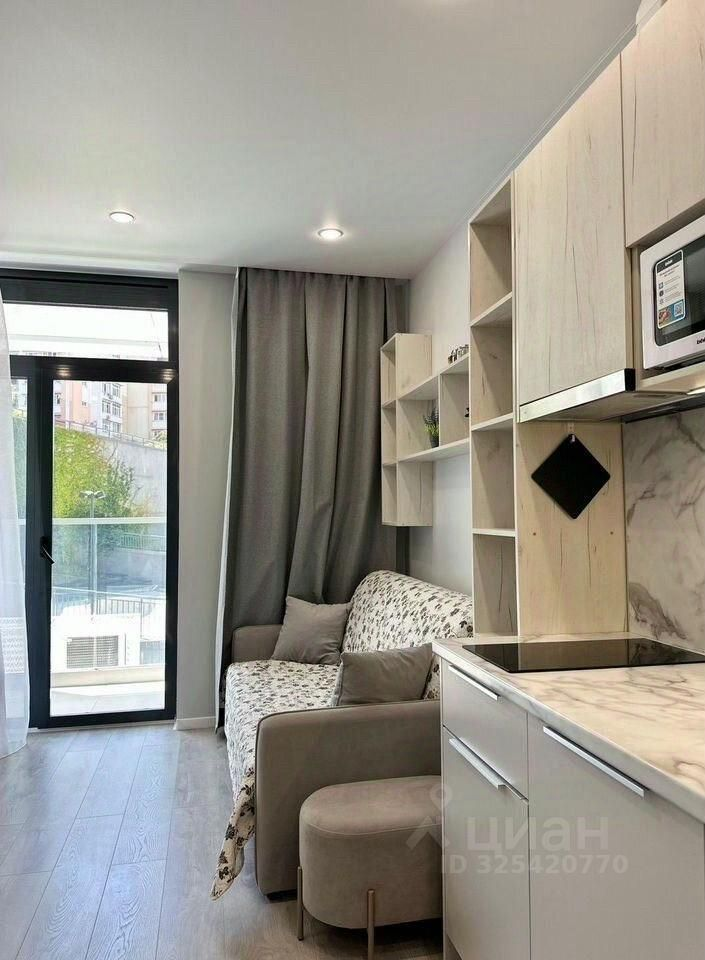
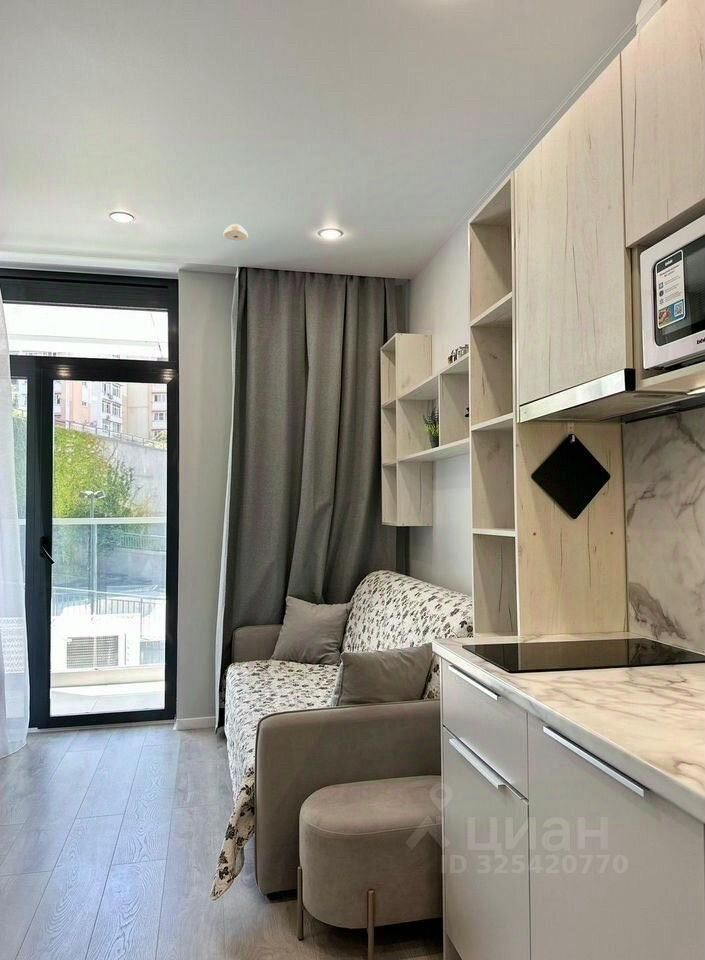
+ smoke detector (235, 231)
